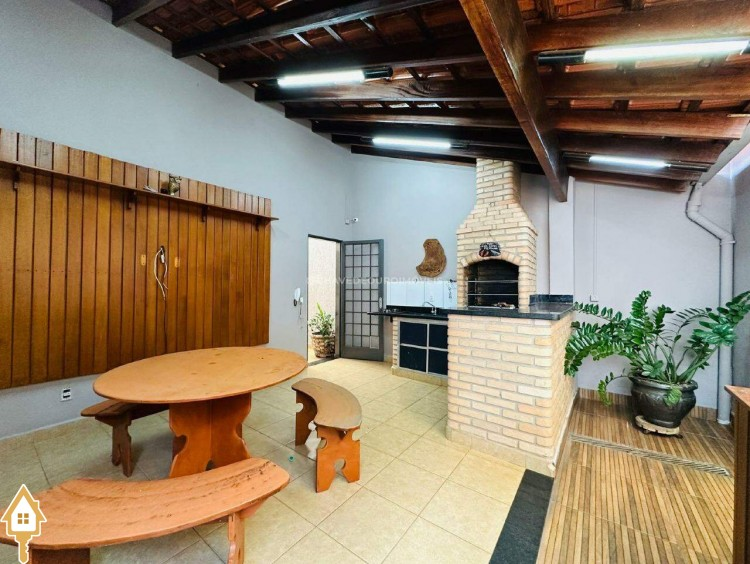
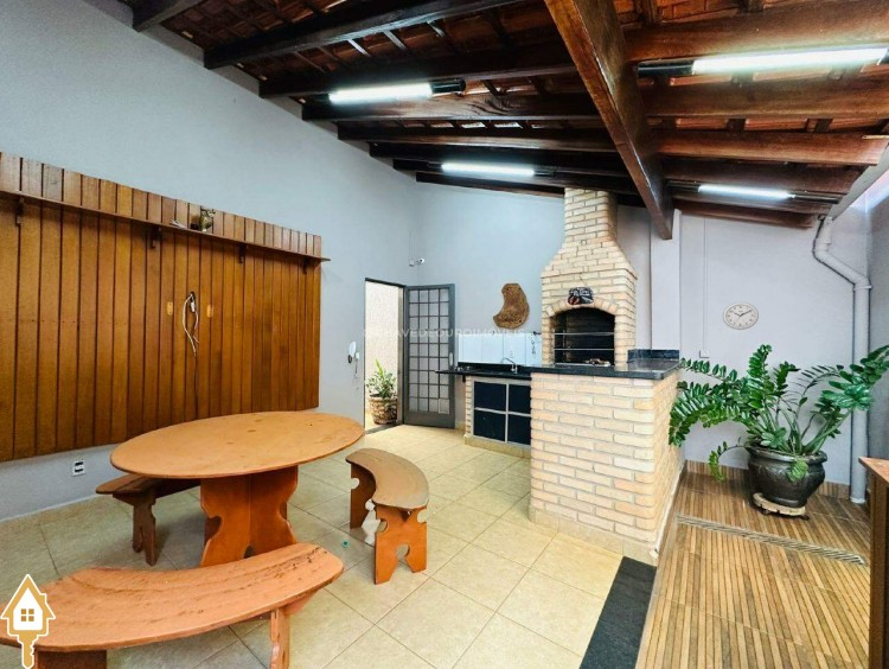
+ wall clock (740, 316)
